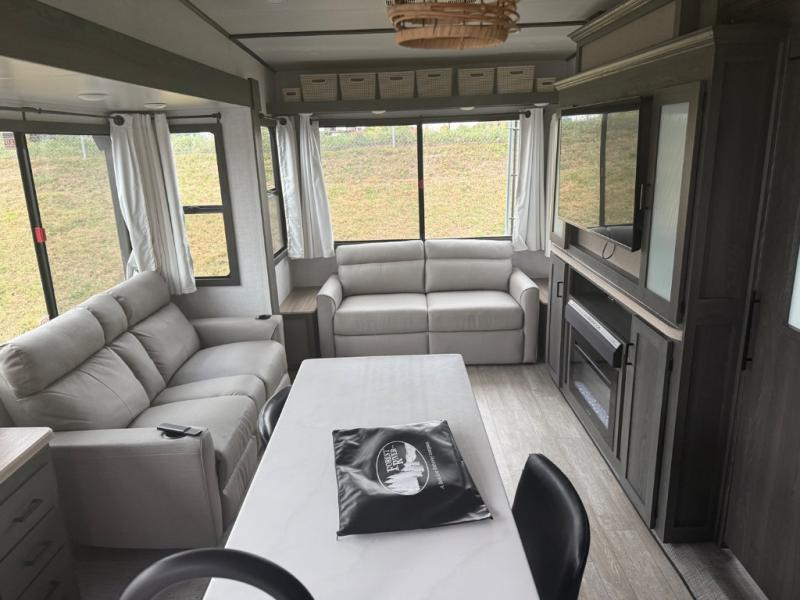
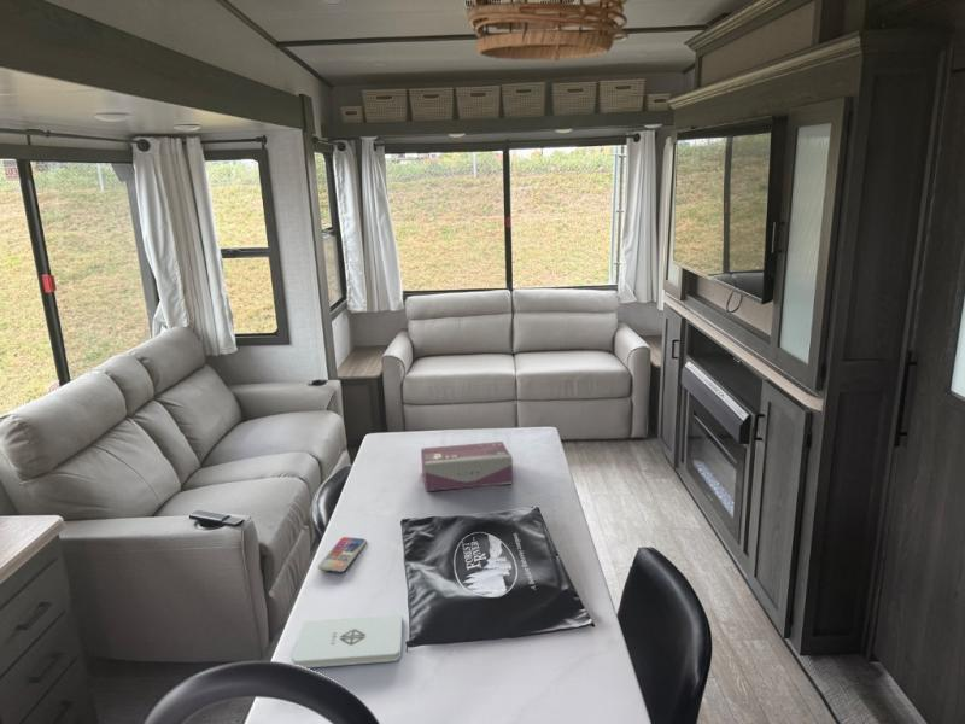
+ smartphone (343, 553)
+ notepad (350, 640)
+ tissue box (466, 463)
